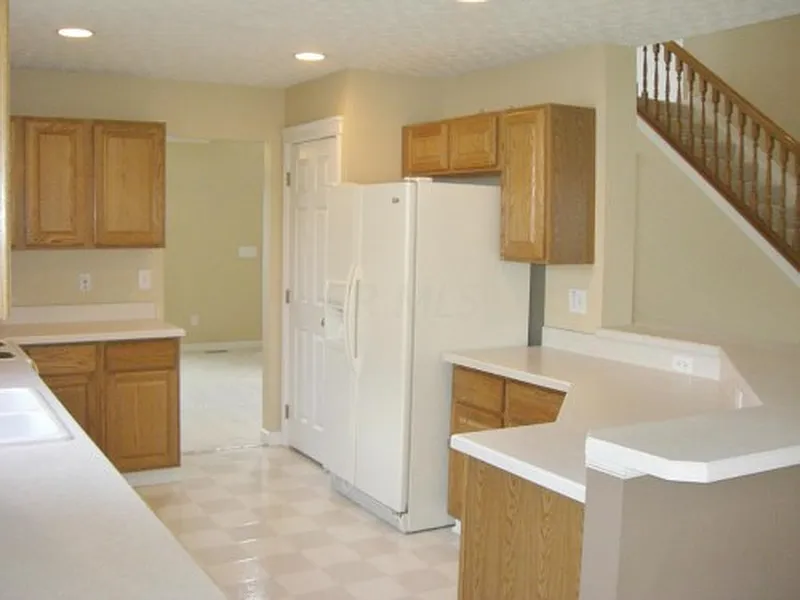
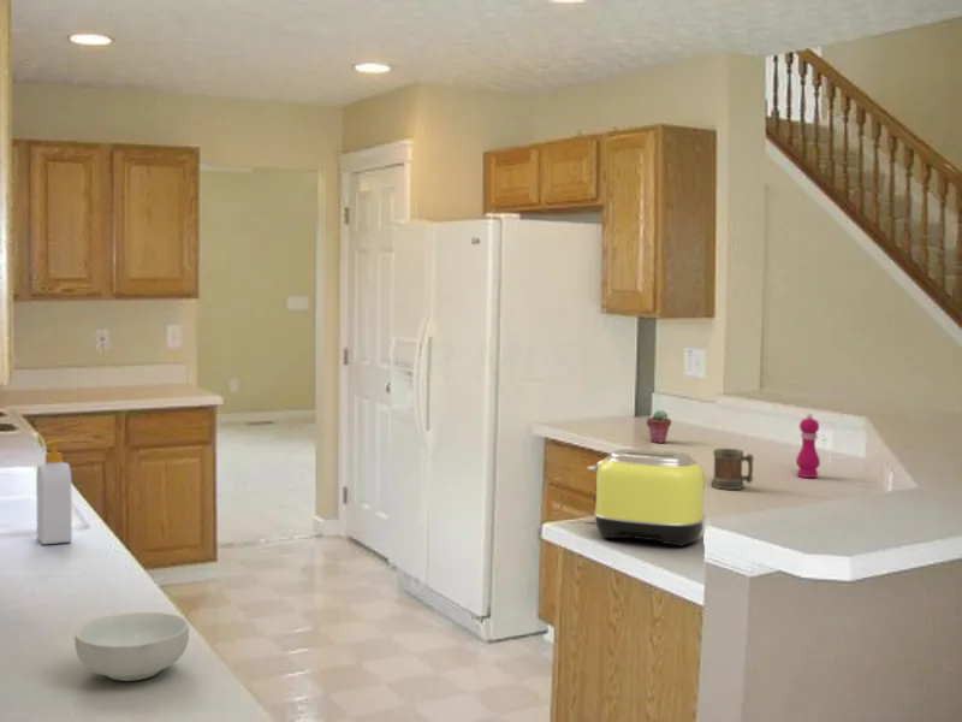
+ potted succulent (658, 425)
+ soap bottle (55, 490)
+ mug (731, 468)
+ toaster (645, 495)
+ cereal bowl (132, 649)
+ pepper mill (808, 444)
